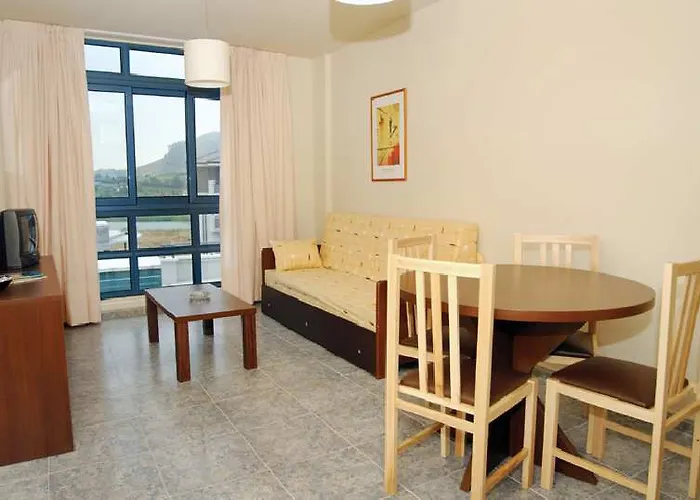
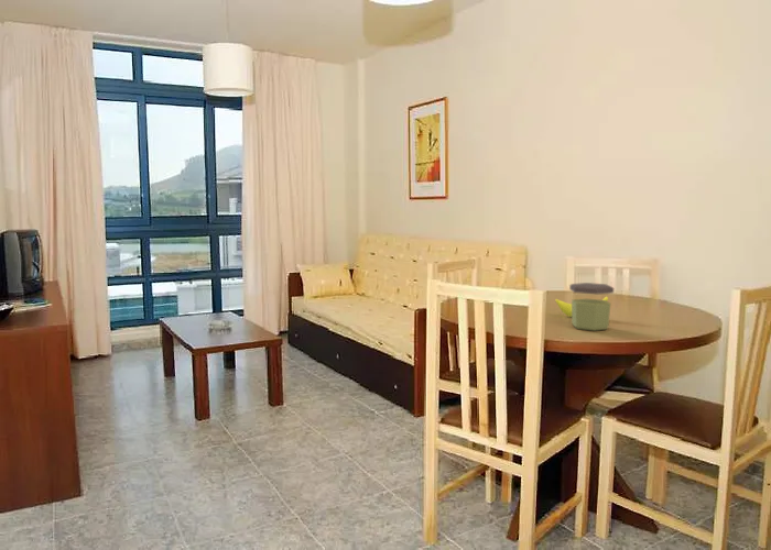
+ banana (571, 306)
+ jar (590, 306)
